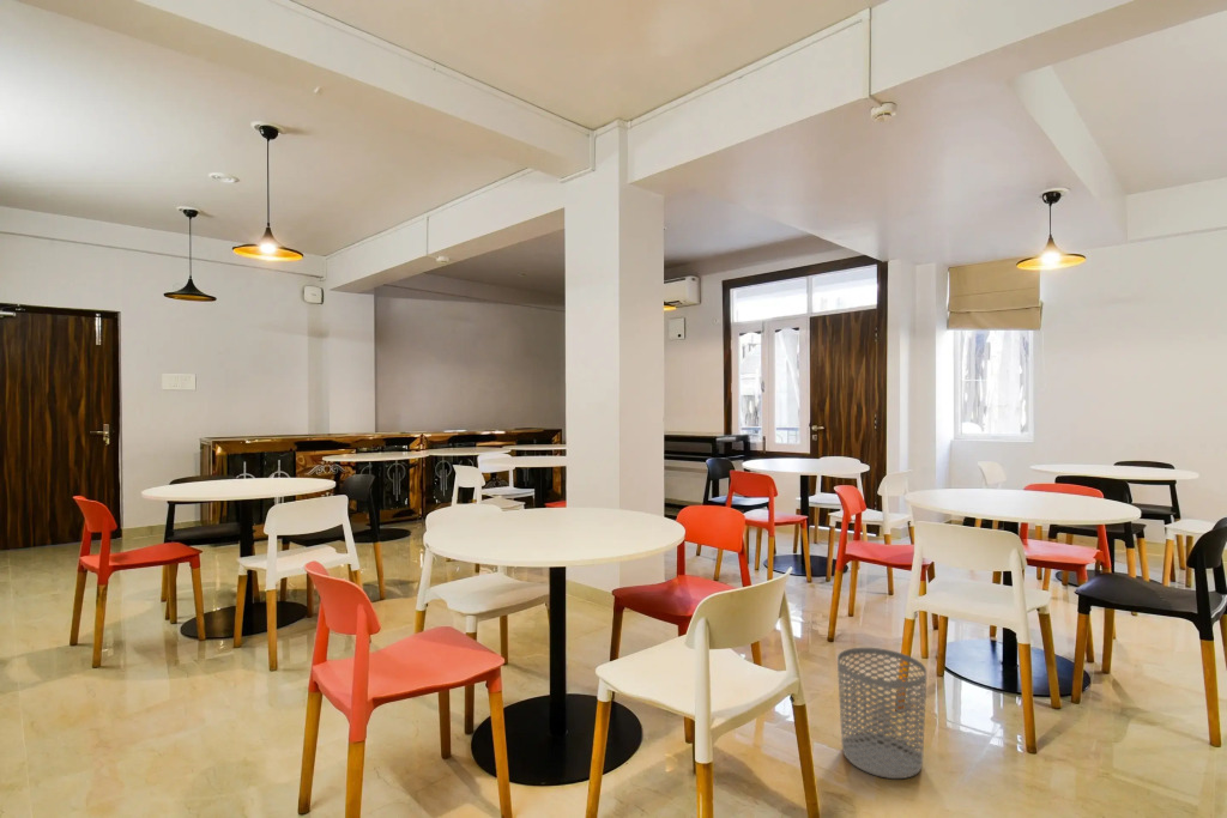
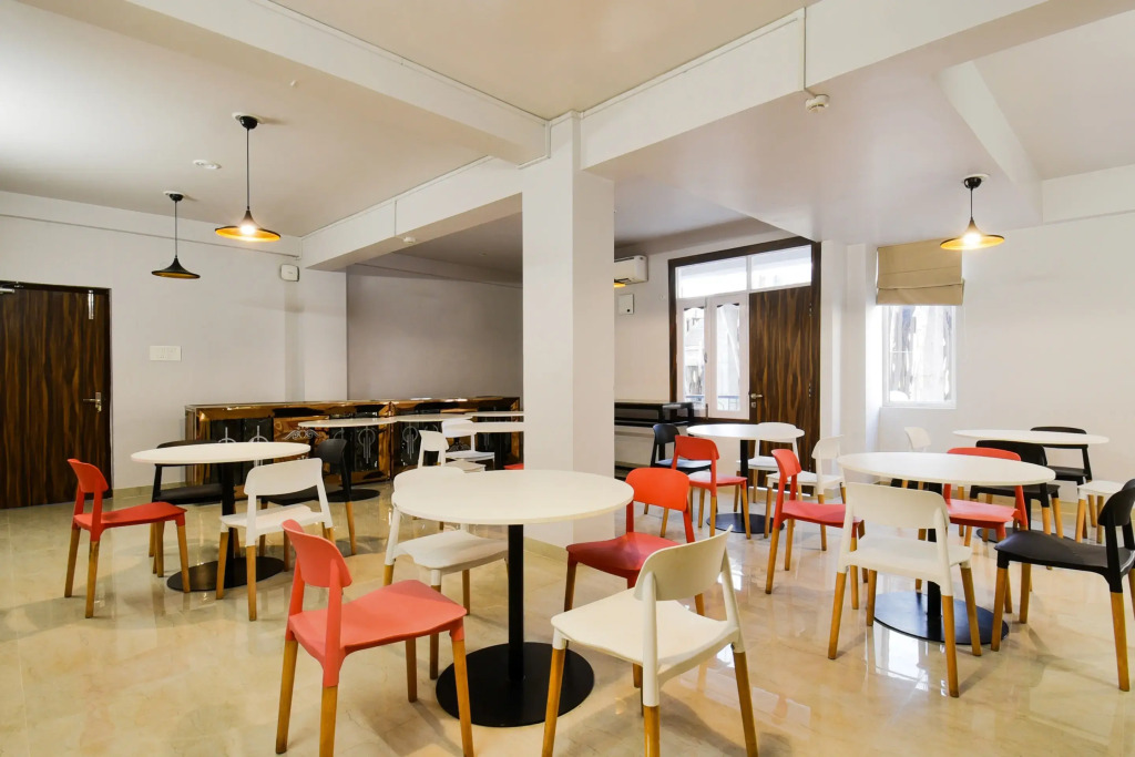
- waste bin (881, 710)
